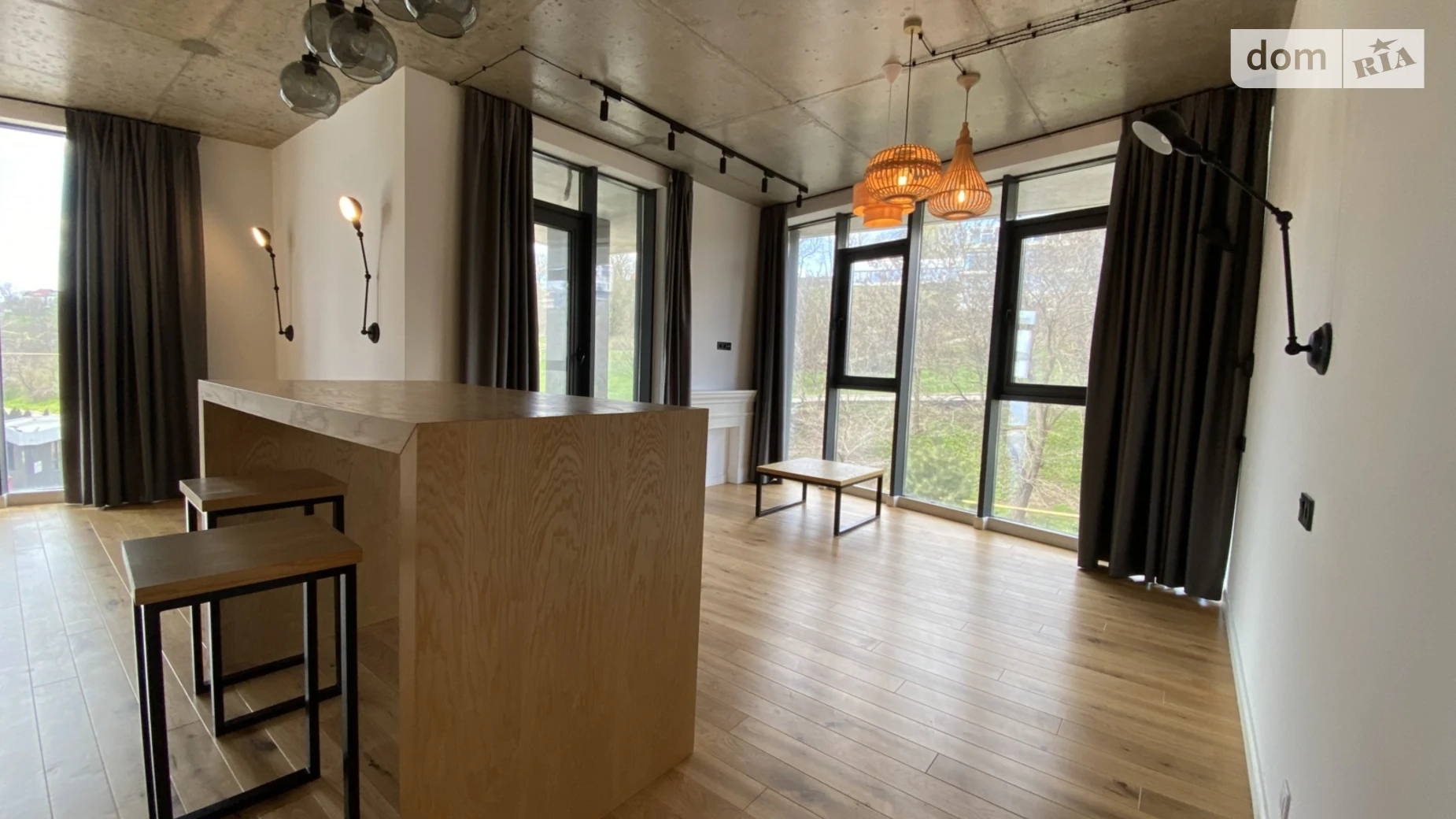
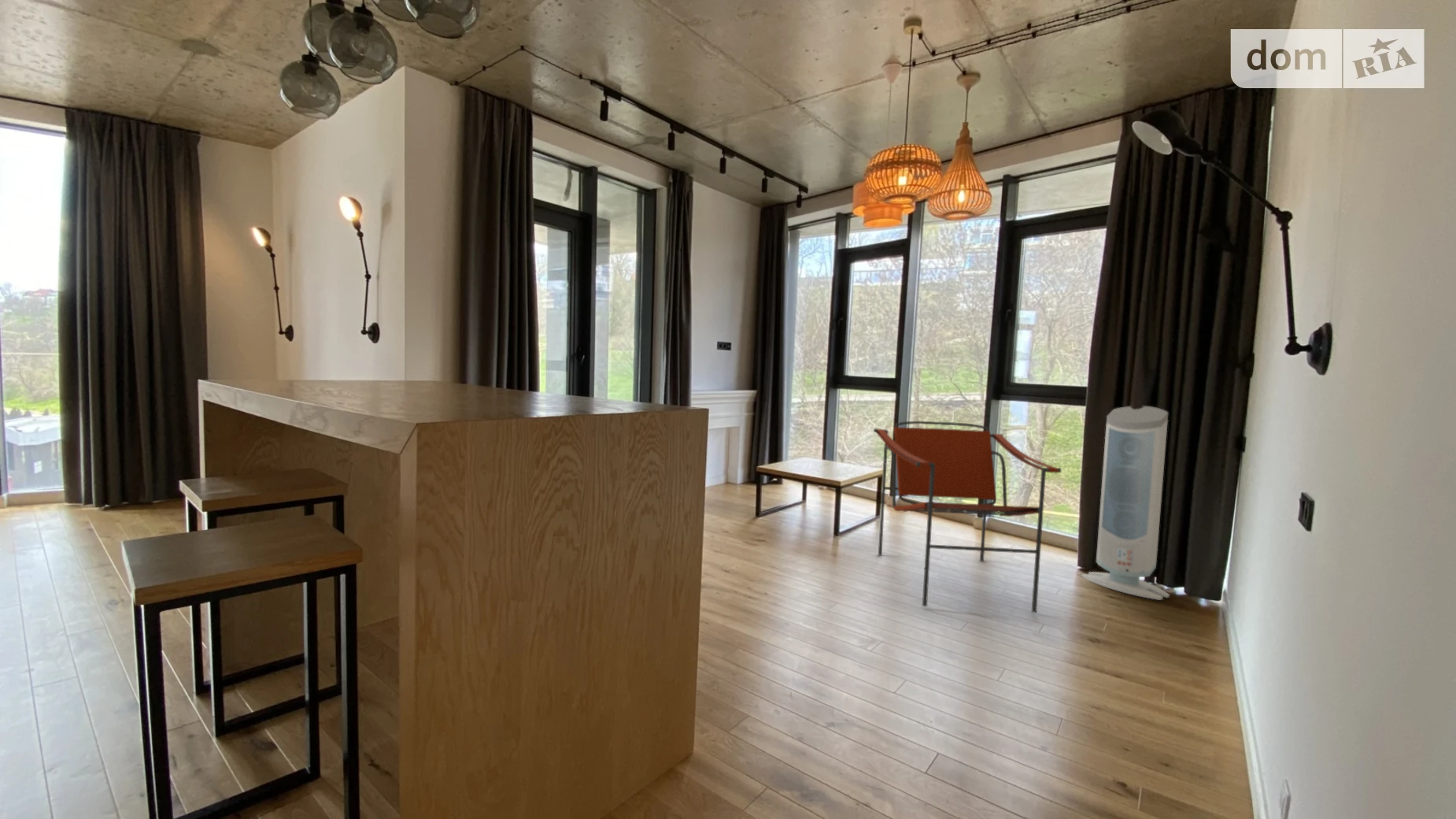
+ armchair (956, 504)
+ air purifier (1130, 496)
